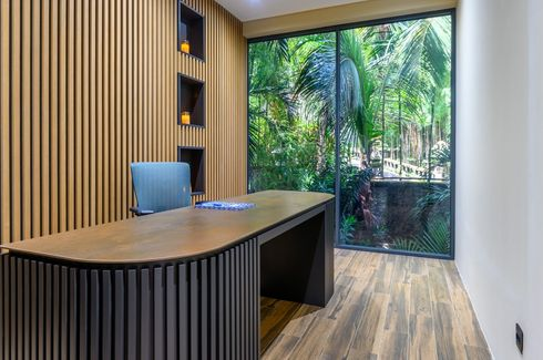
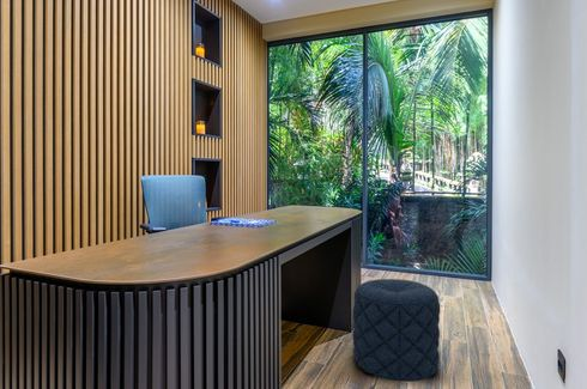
+ pouf (394, 323)
